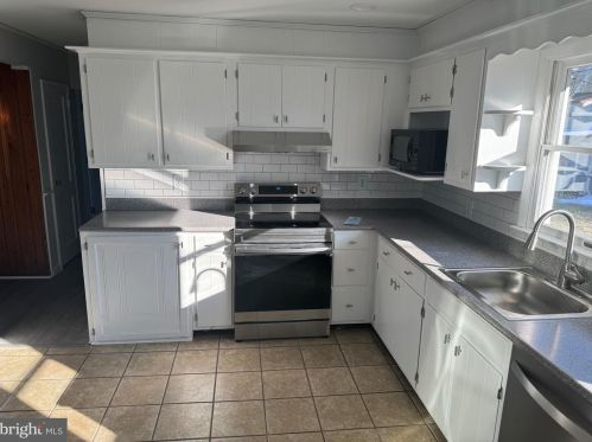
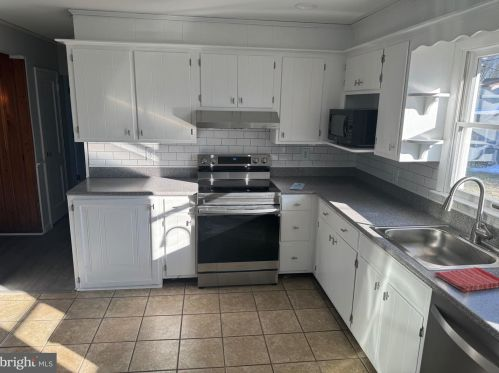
+ dish towel (470, 278)
